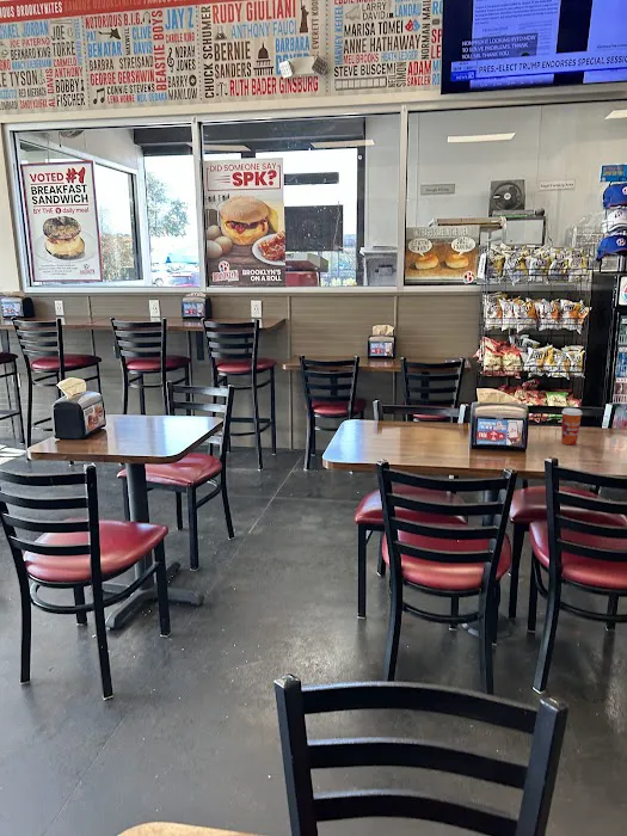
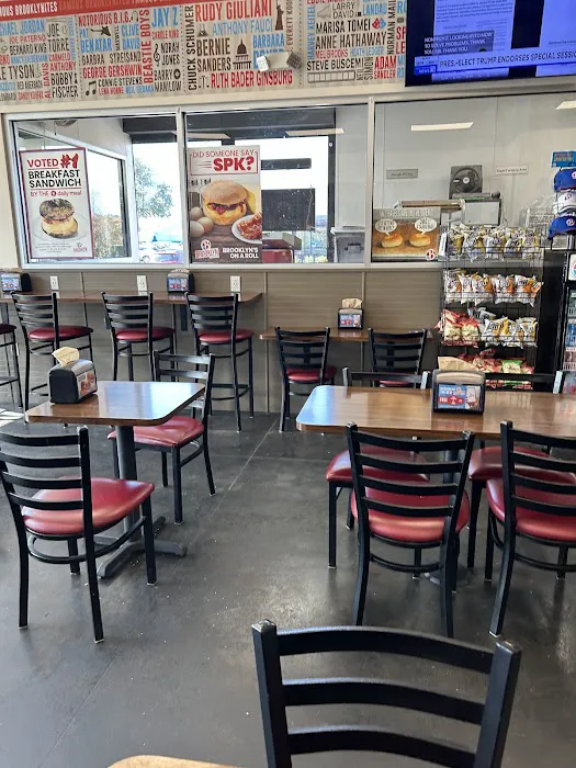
- paper cup (570, 426)
